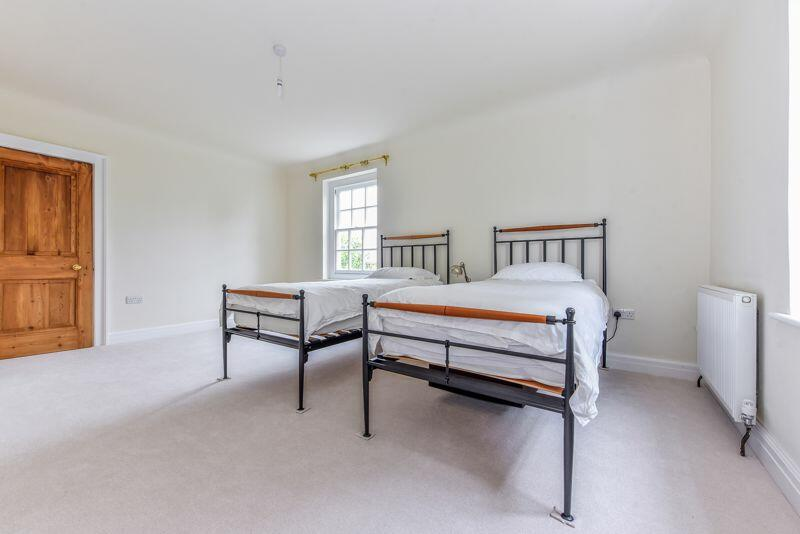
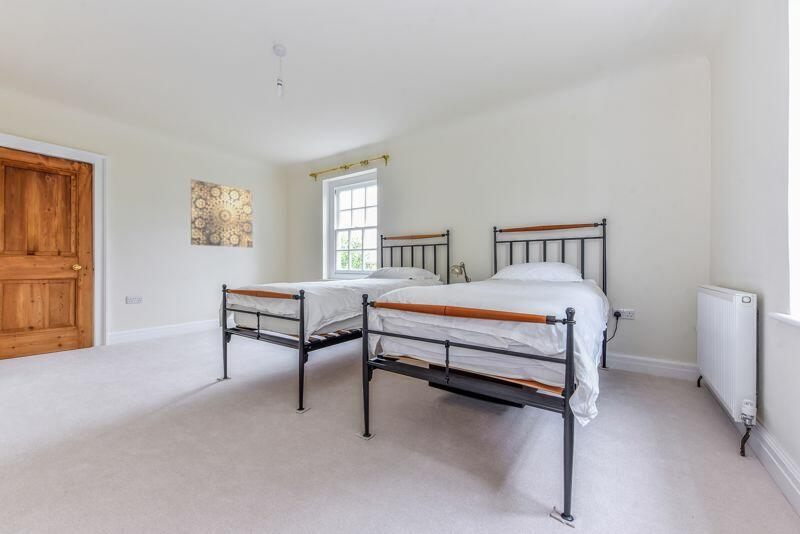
+ wall art (223, 216)
